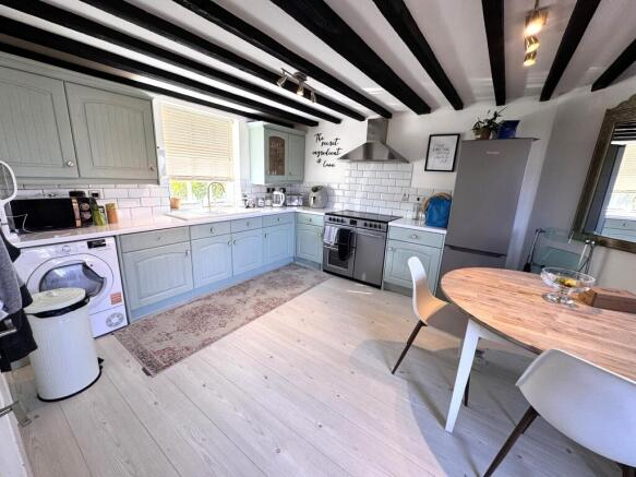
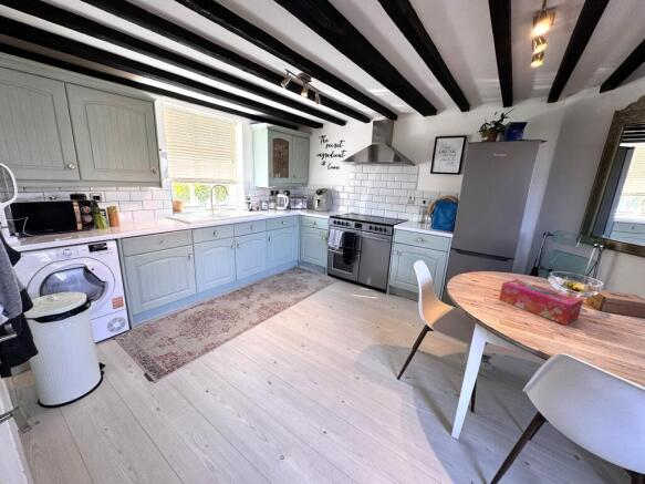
+ tissue box (538, 299)
